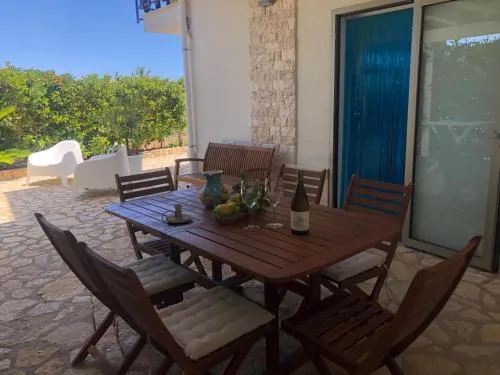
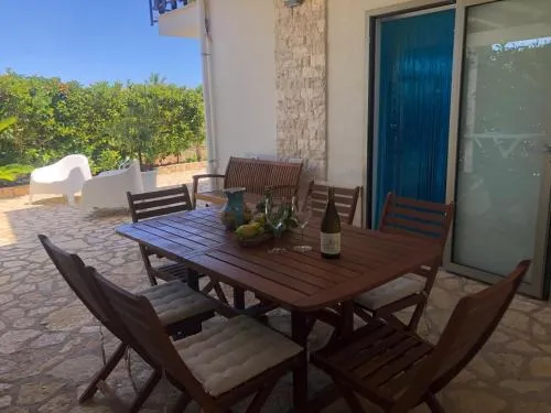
- candle holder (175, 213)
